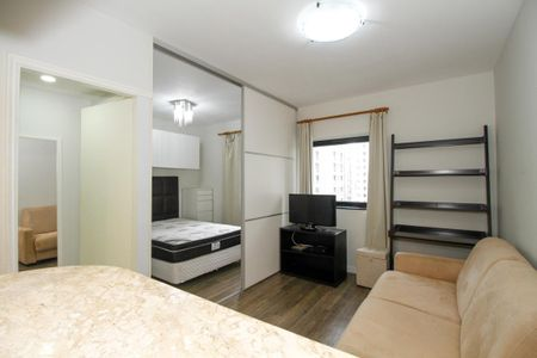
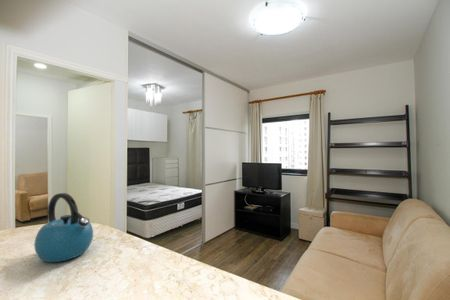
+ kettle (67, 224)
